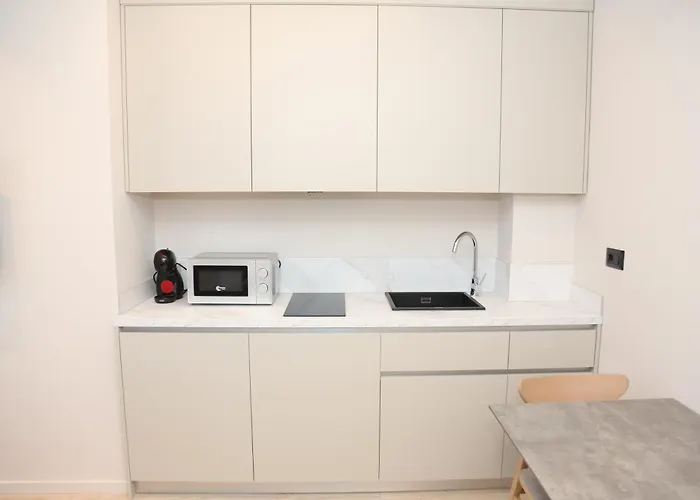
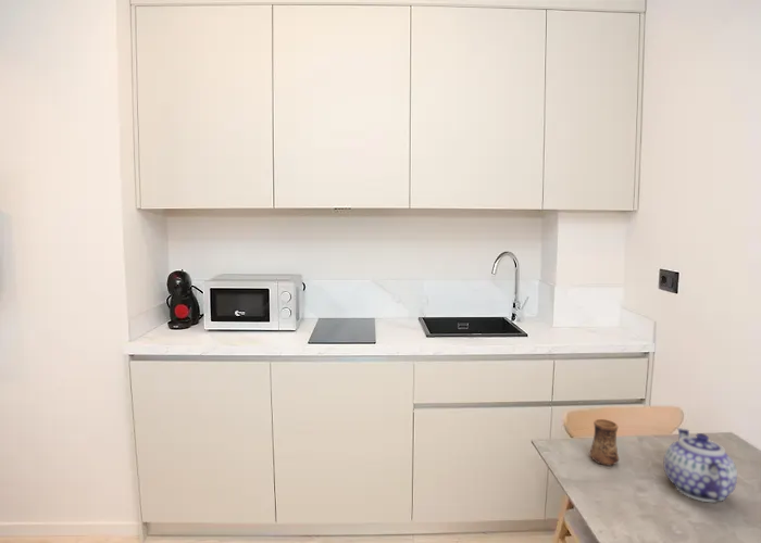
+ cup (604, 442)
+ teapot (699, 462)
